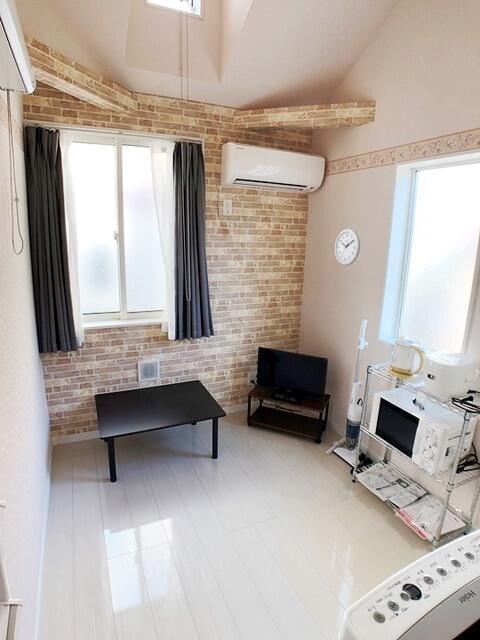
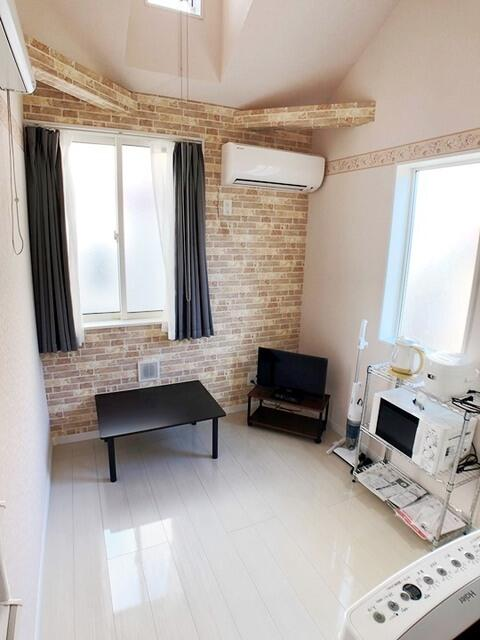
- wall clock (346, 247)
